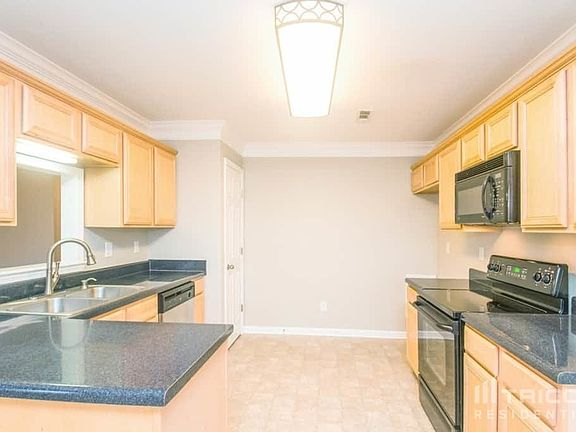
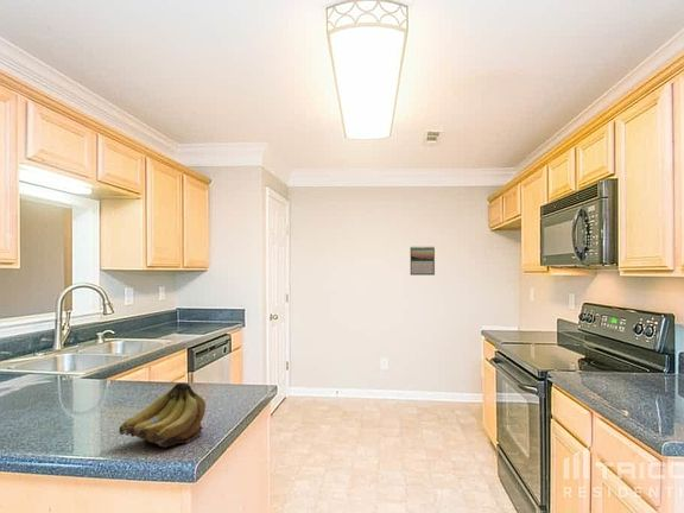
+ calendar (422, 260)
+ fruit (164, 413)
